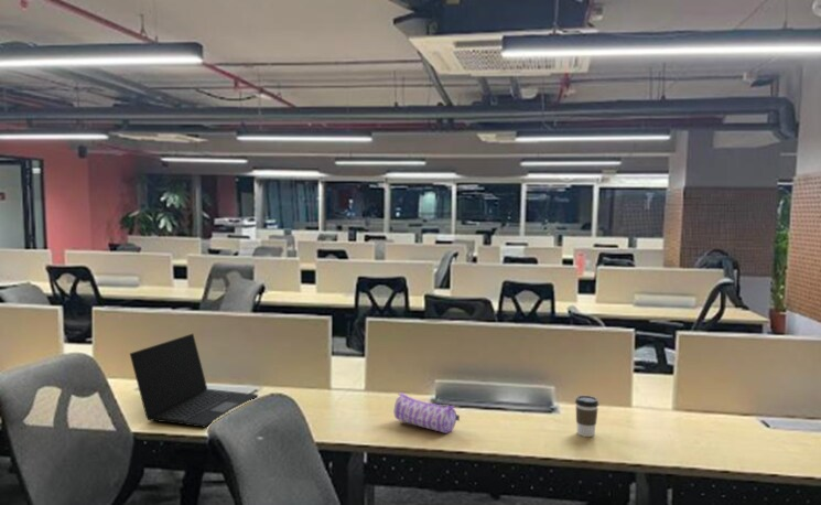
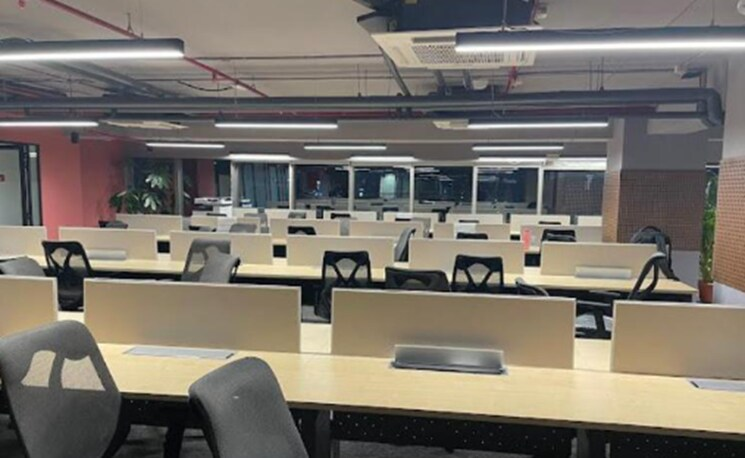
- pencil case (424, 412)
- coffee cup (586, 416)
- laptop (197, 376)
